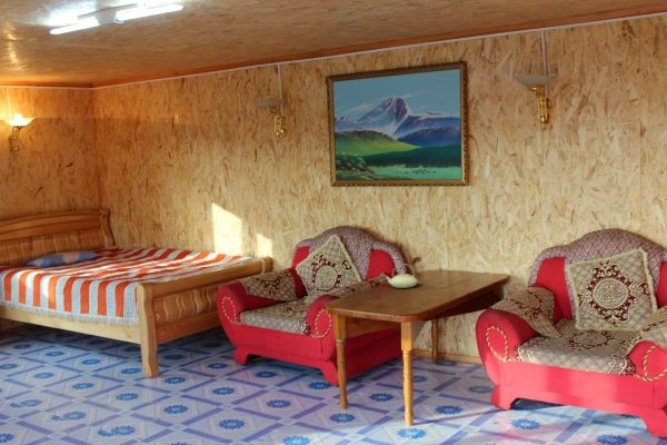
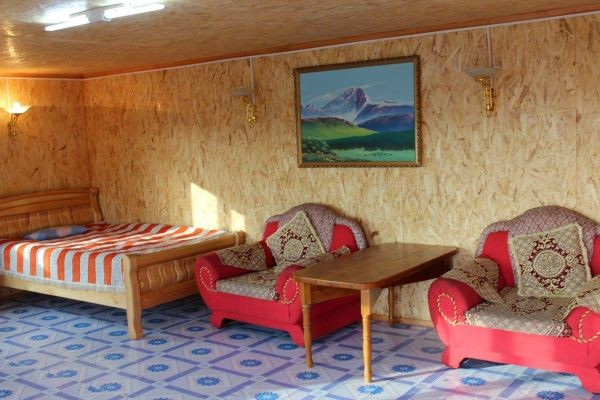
- teapot (401, 275)
